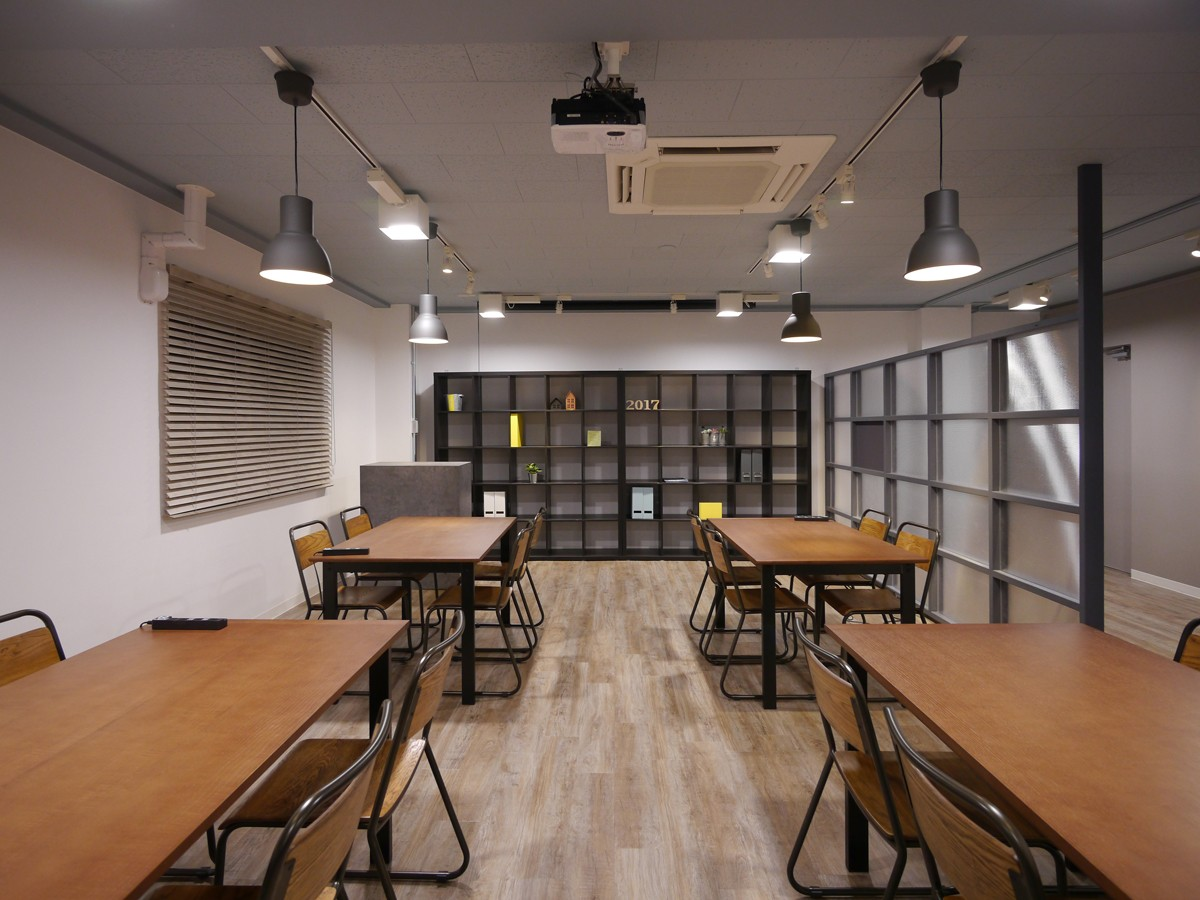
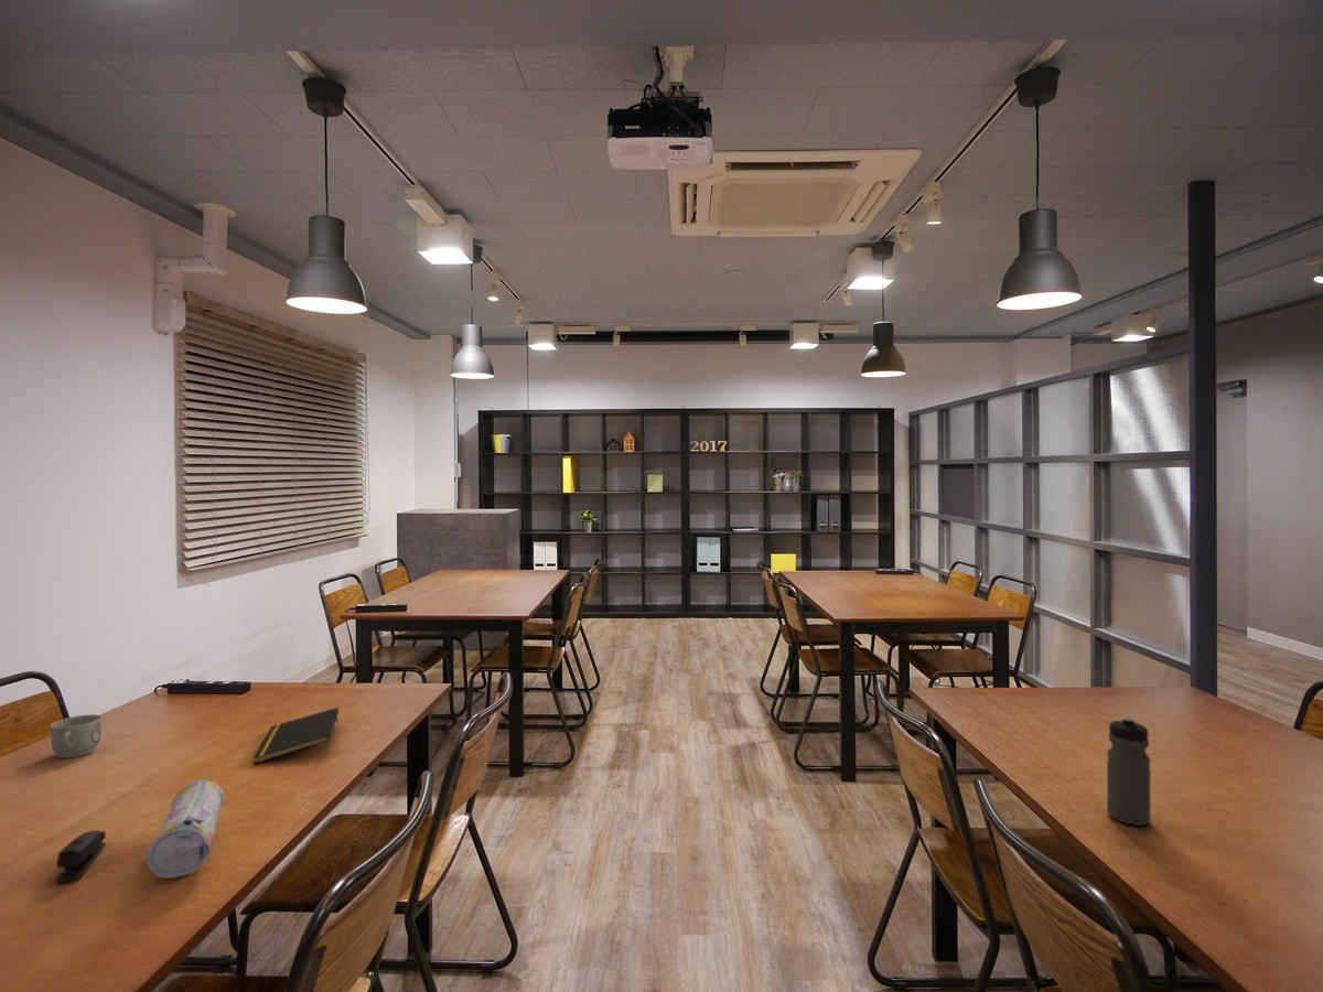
+ stapler (82, 849)
+ pencil case (189, 824)
+ notepad (299, 733)
+ water bottle (1128, 767)
+ mug (74, 738)
